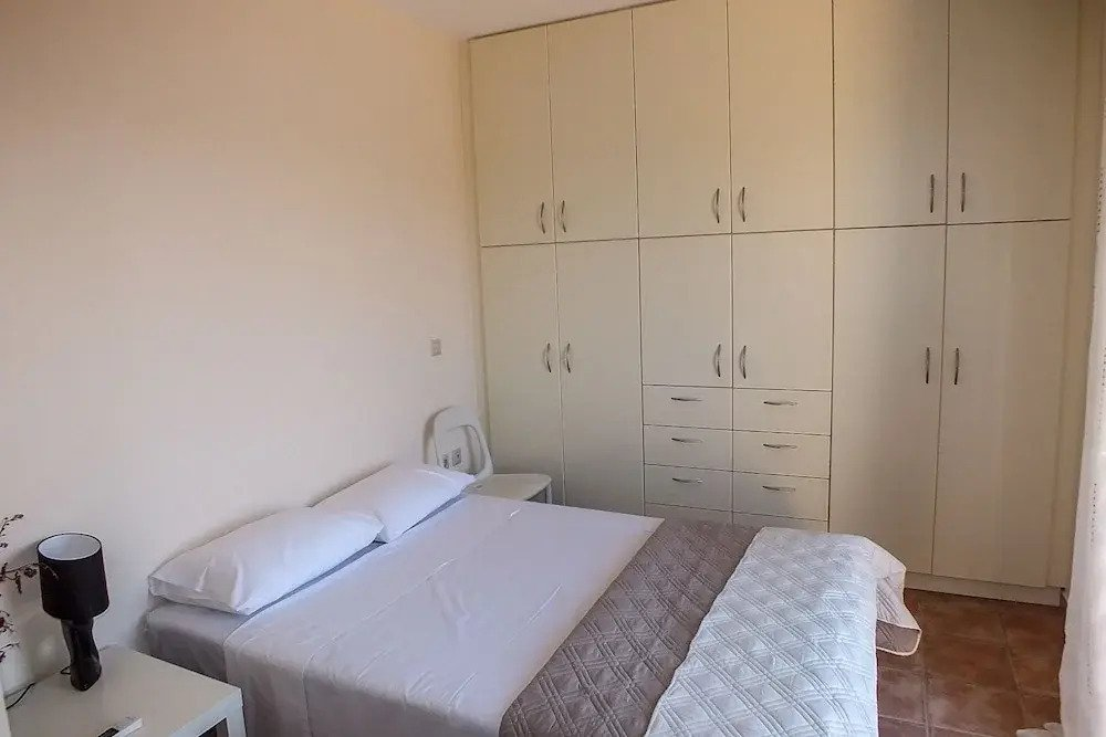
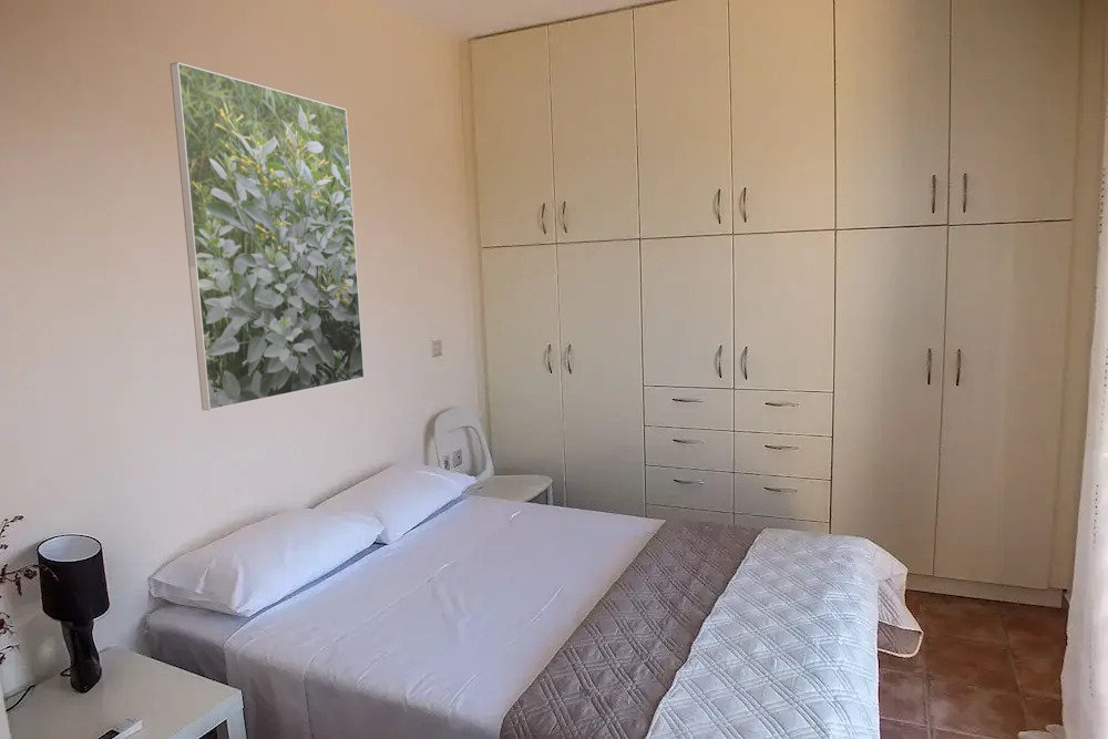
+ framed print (281, 244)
